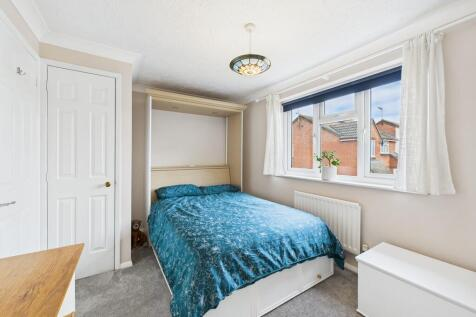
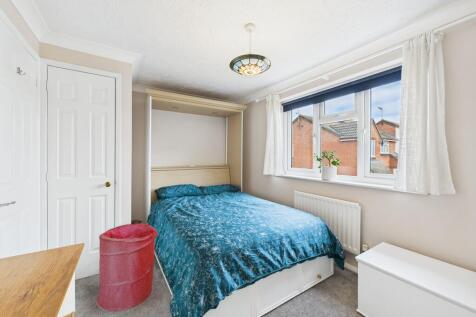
+ laundry hamper (128, 261)
